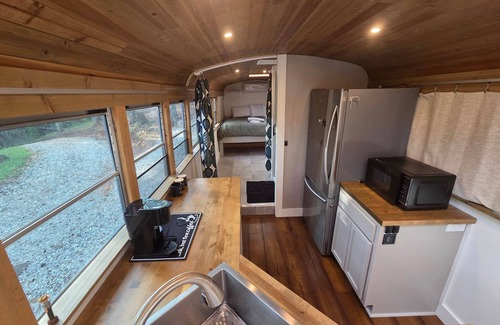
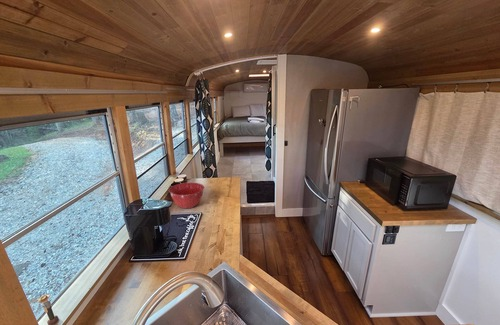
+ mixing bowl (187, 196)
